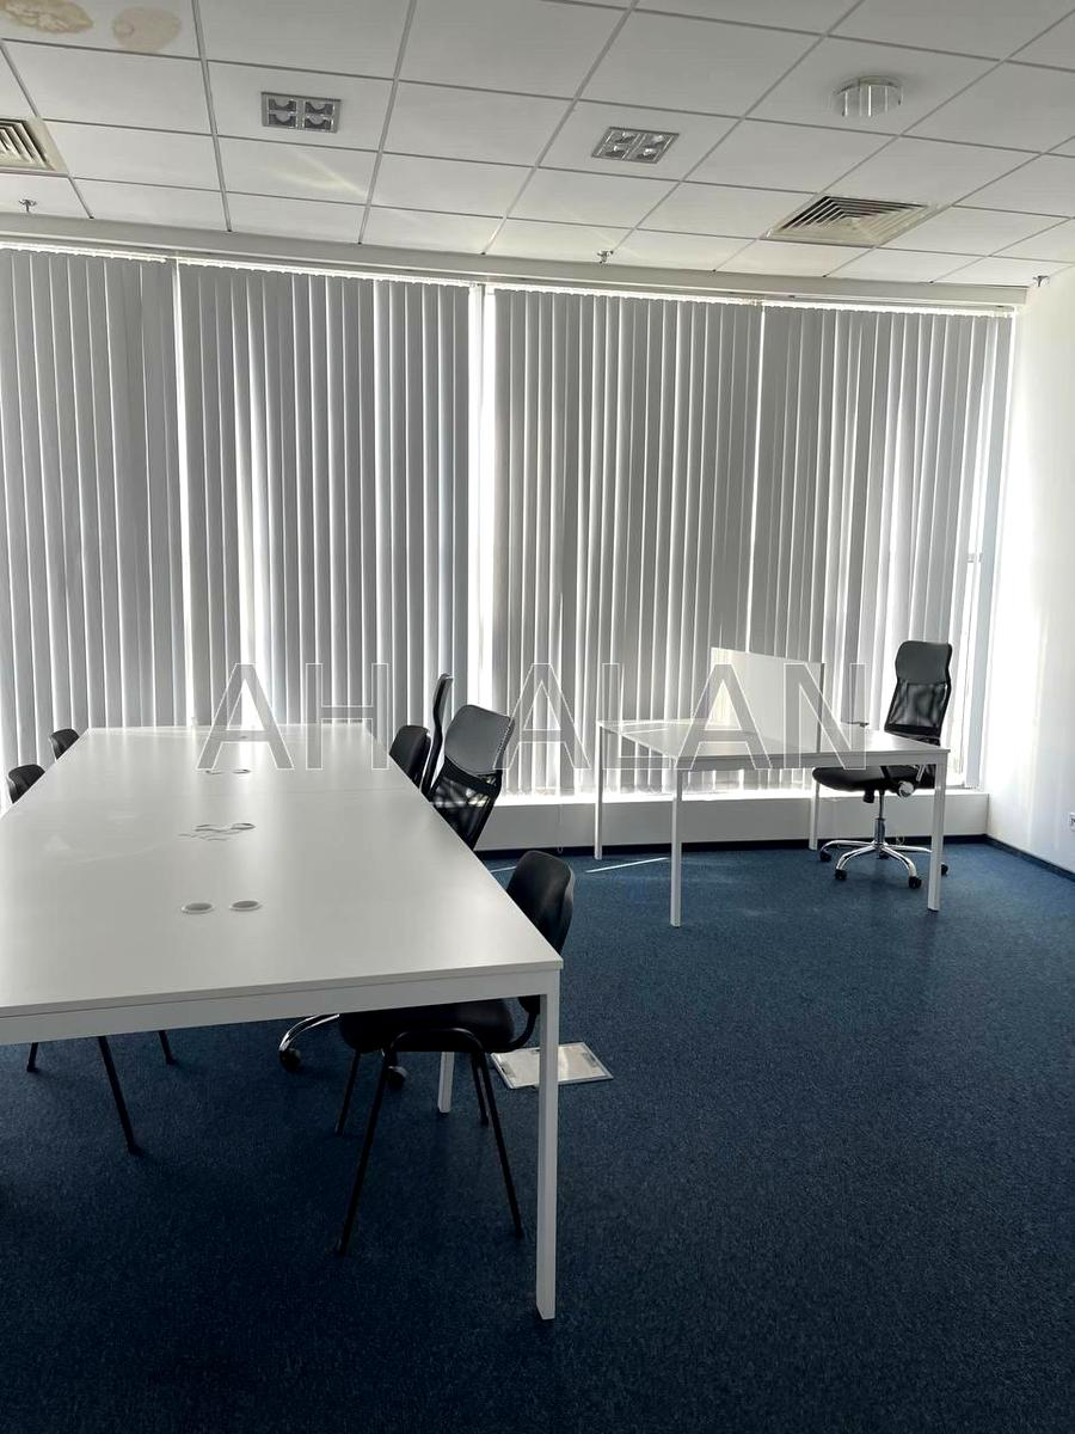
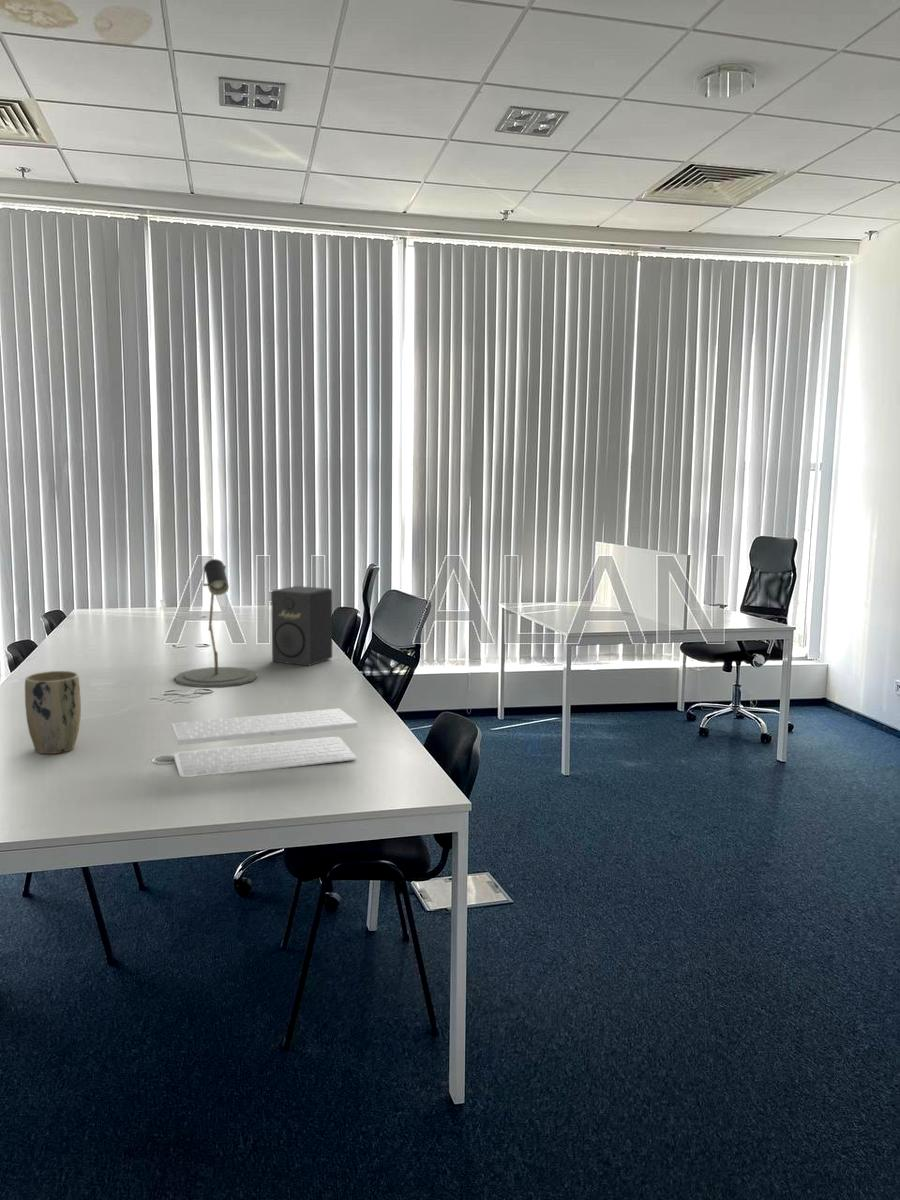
+ speaker (301, 625)
+ keyboard (265, 736)
+ desk lamp (211, 618)
+ plant pot (53, 712)
